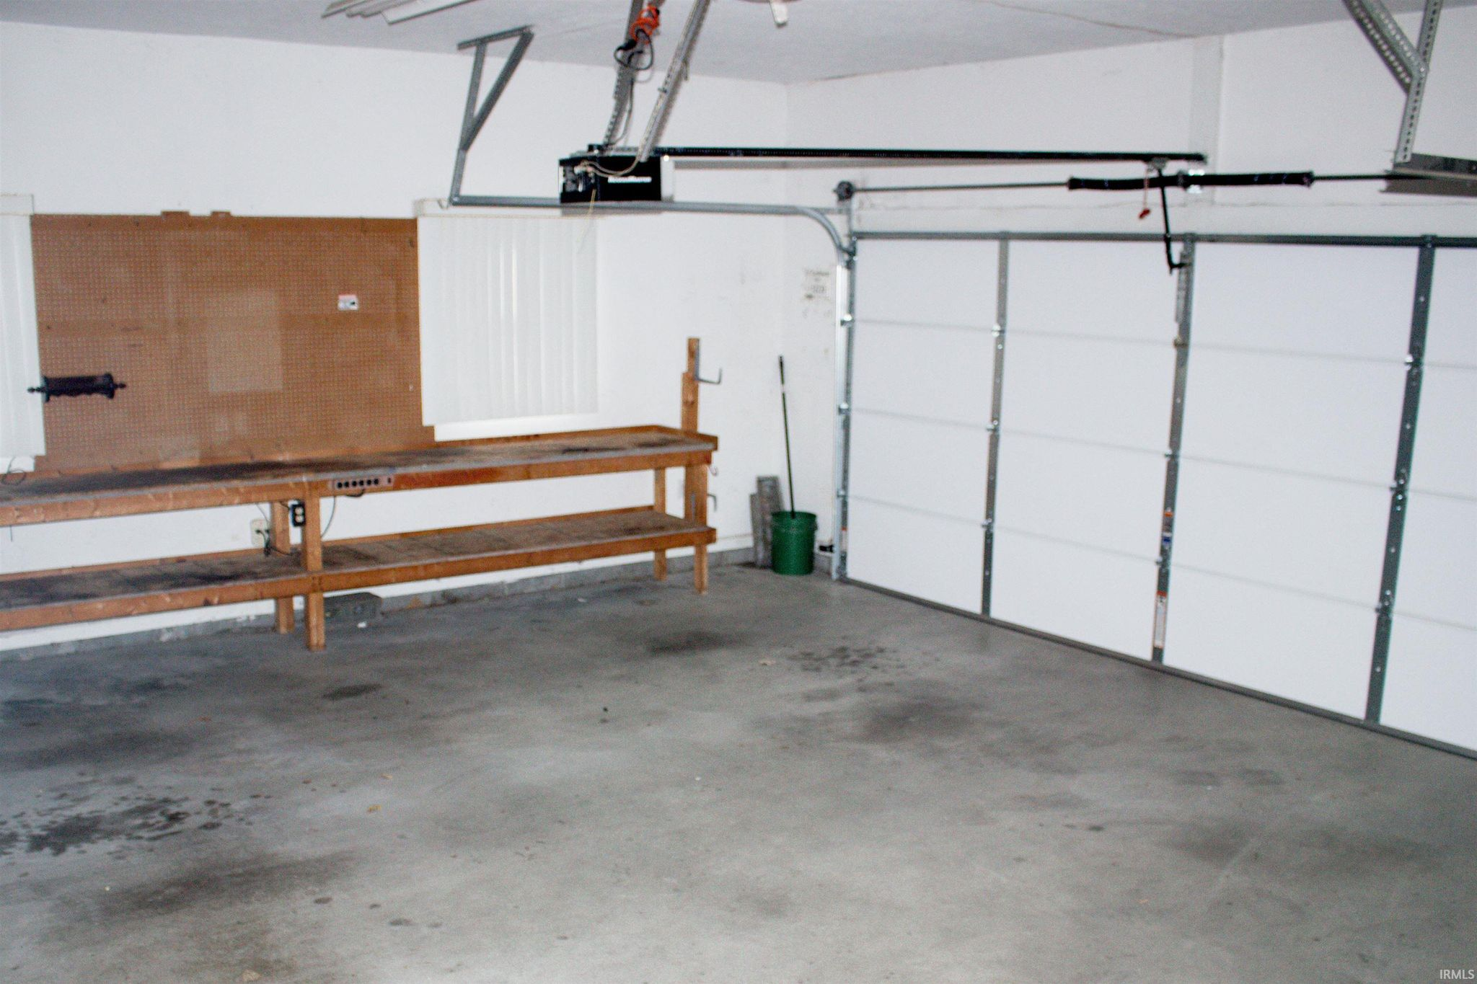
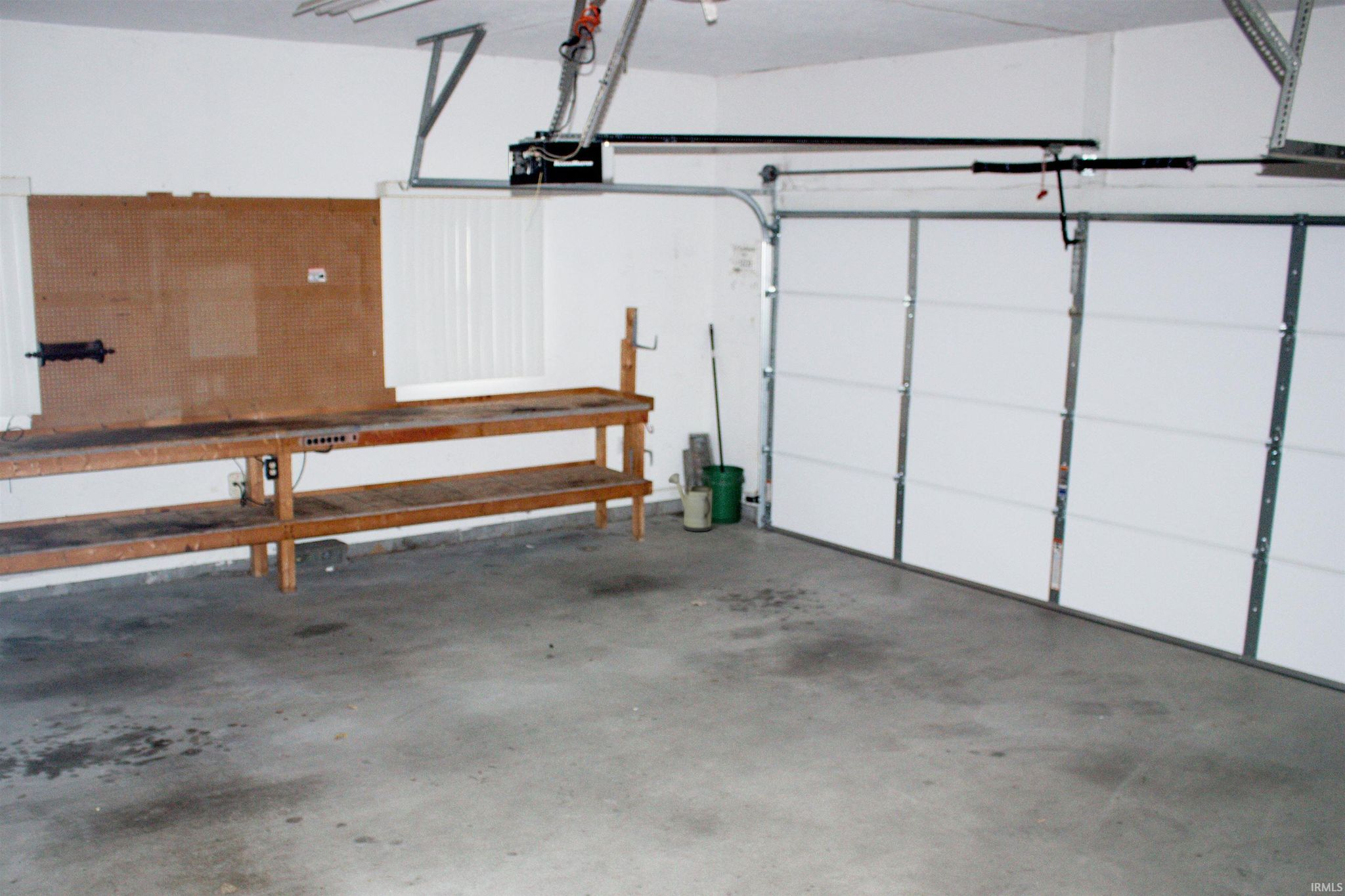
+ watering can (690, 499)
